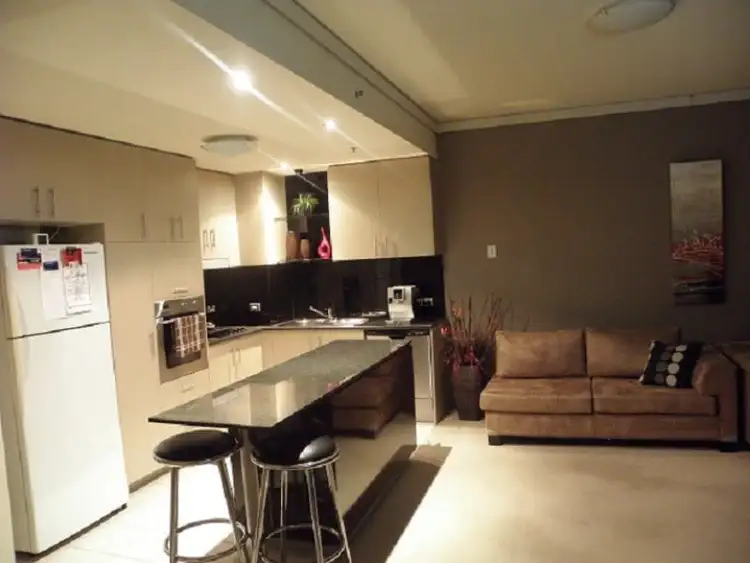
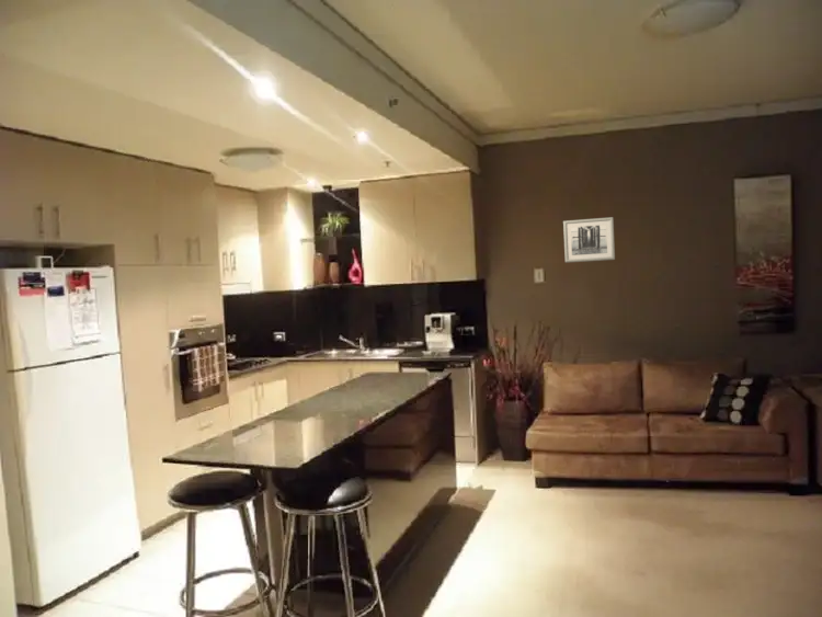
+ wall art (589, 240)
